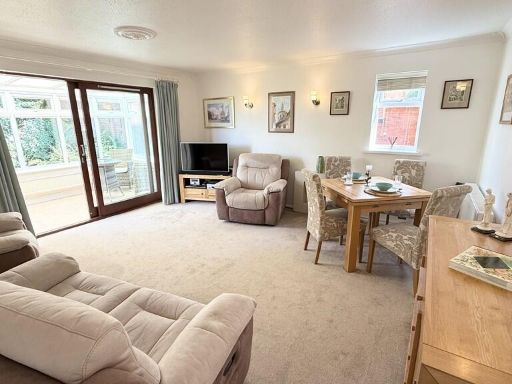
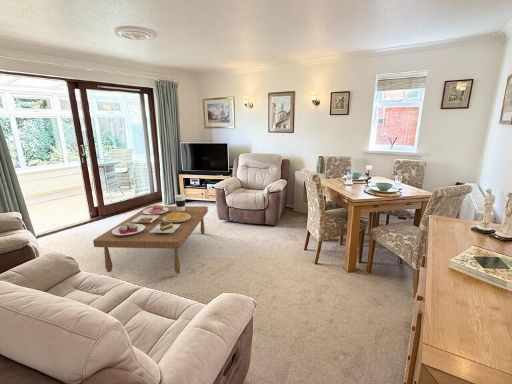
+ coffee table (161, 227)
